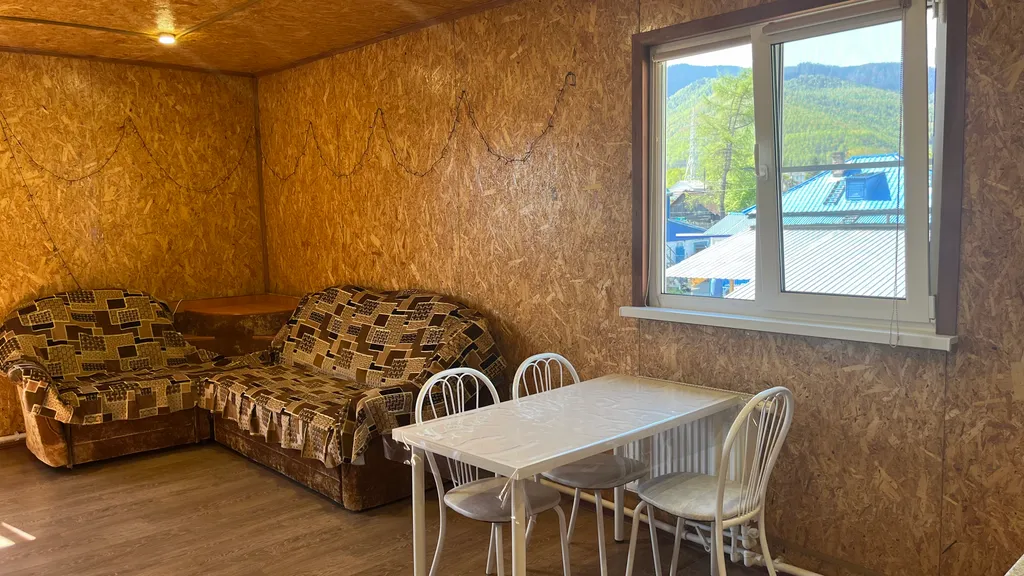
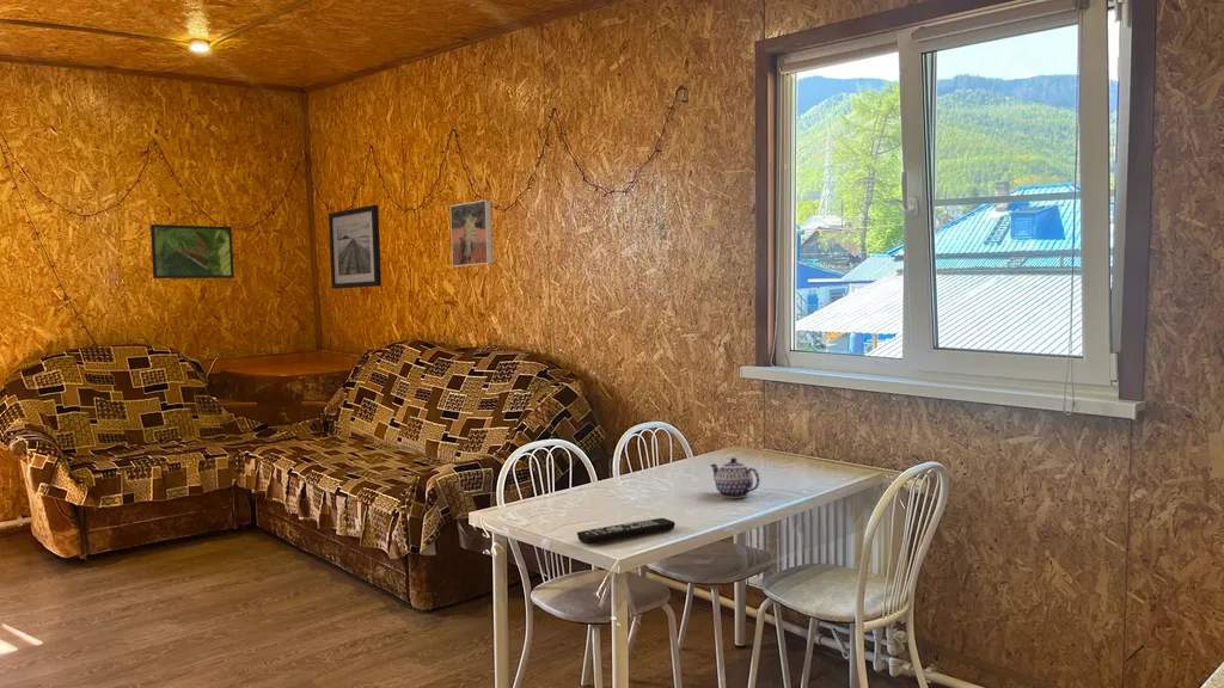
+ wall art (354, 248)
+ teapot (734, 477)
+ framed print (471, 234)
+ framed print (192, 252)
+ remote control (626, 530)
